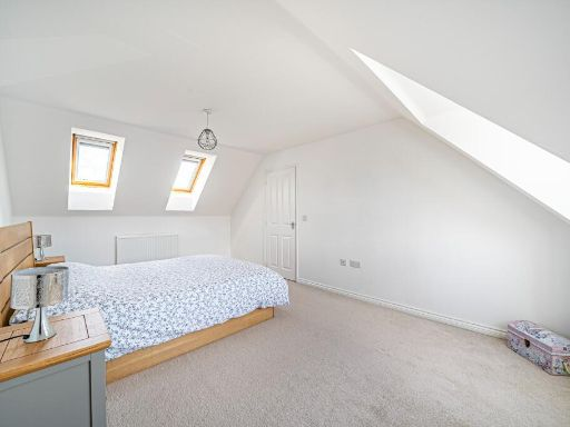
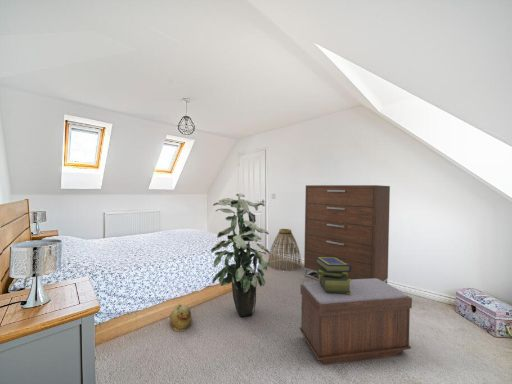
+ indoor plant (240, 252)
+ dresser (344, 233)
+ stack of books (331, 272)
+ rubber duck (180, 312)
+ bench (352, 316)
+ basket (284, 247)
